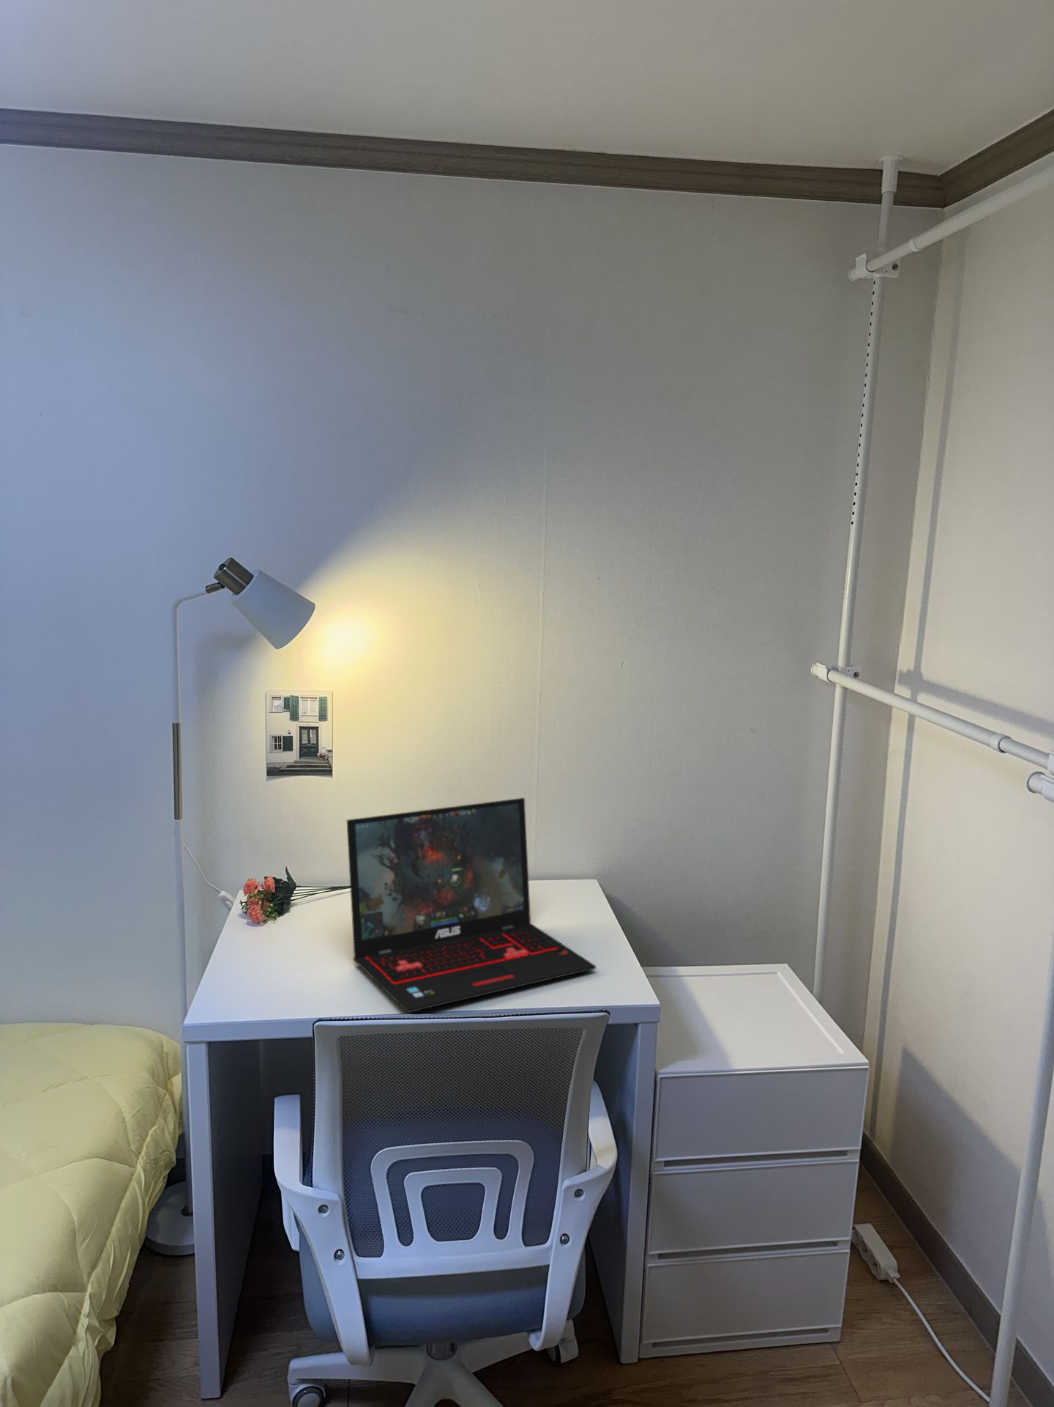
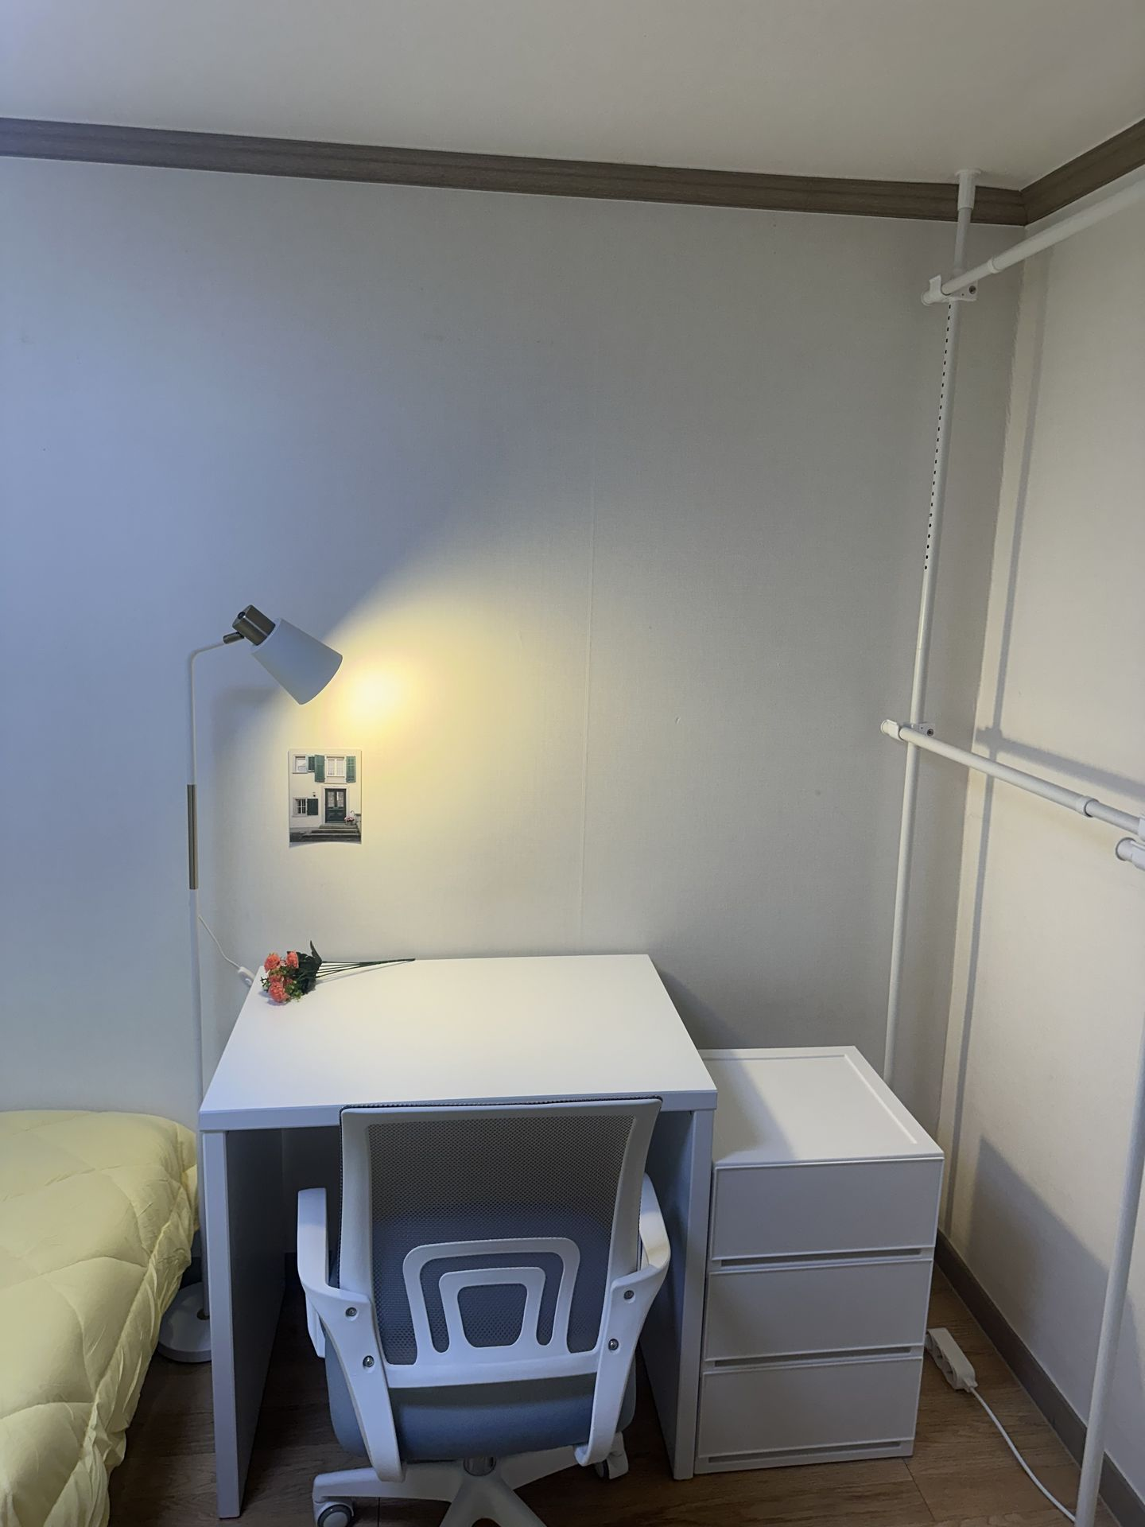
- laptop (472, 896)
